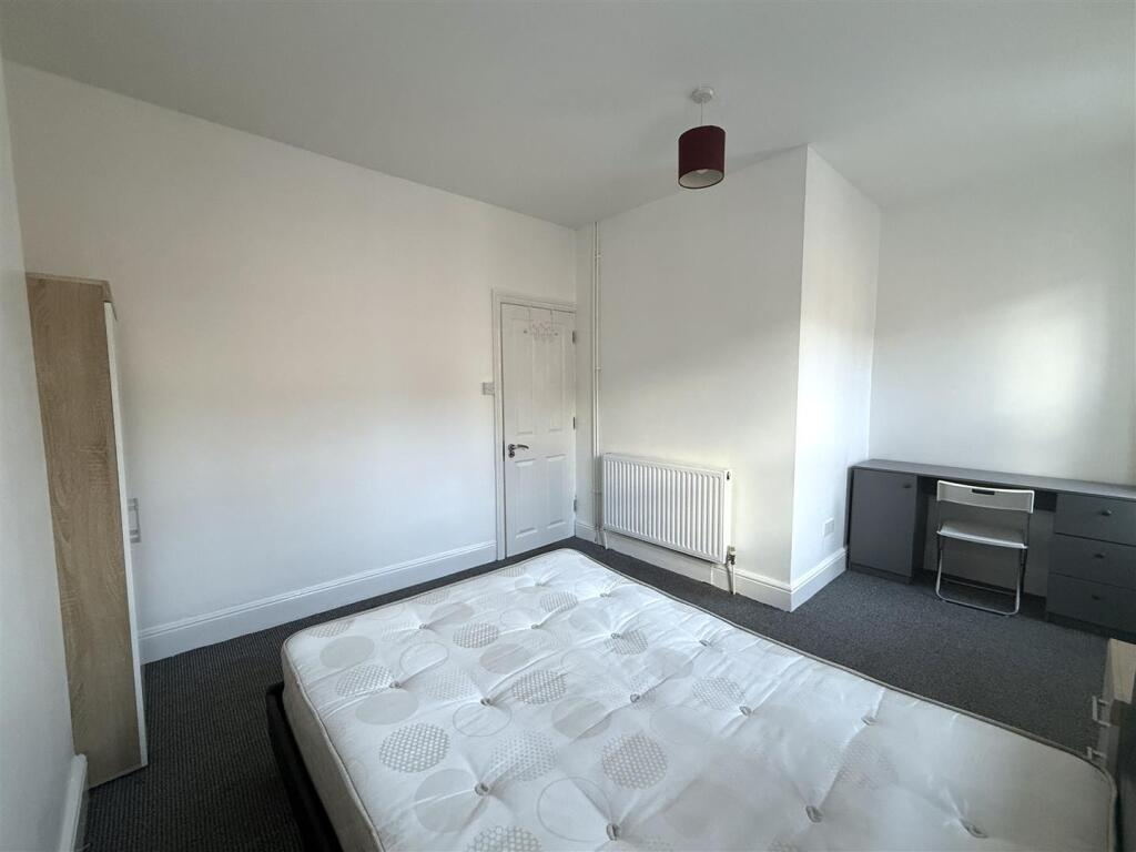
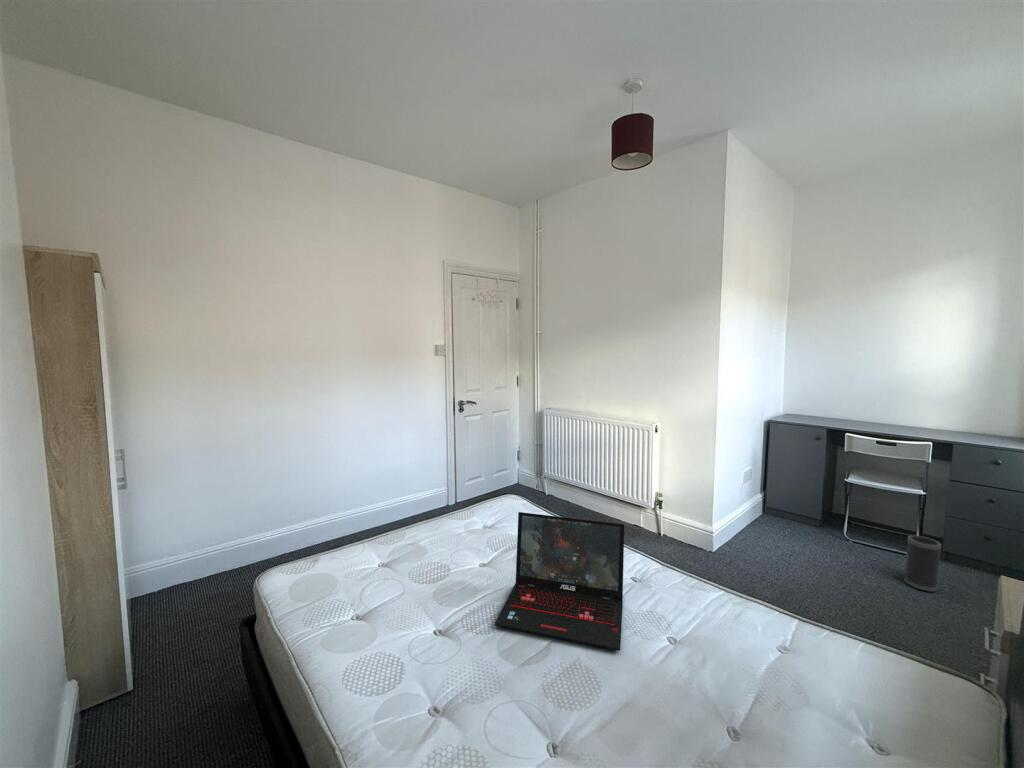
+ laptop (562, 573)
+ speaker (922, 563)
